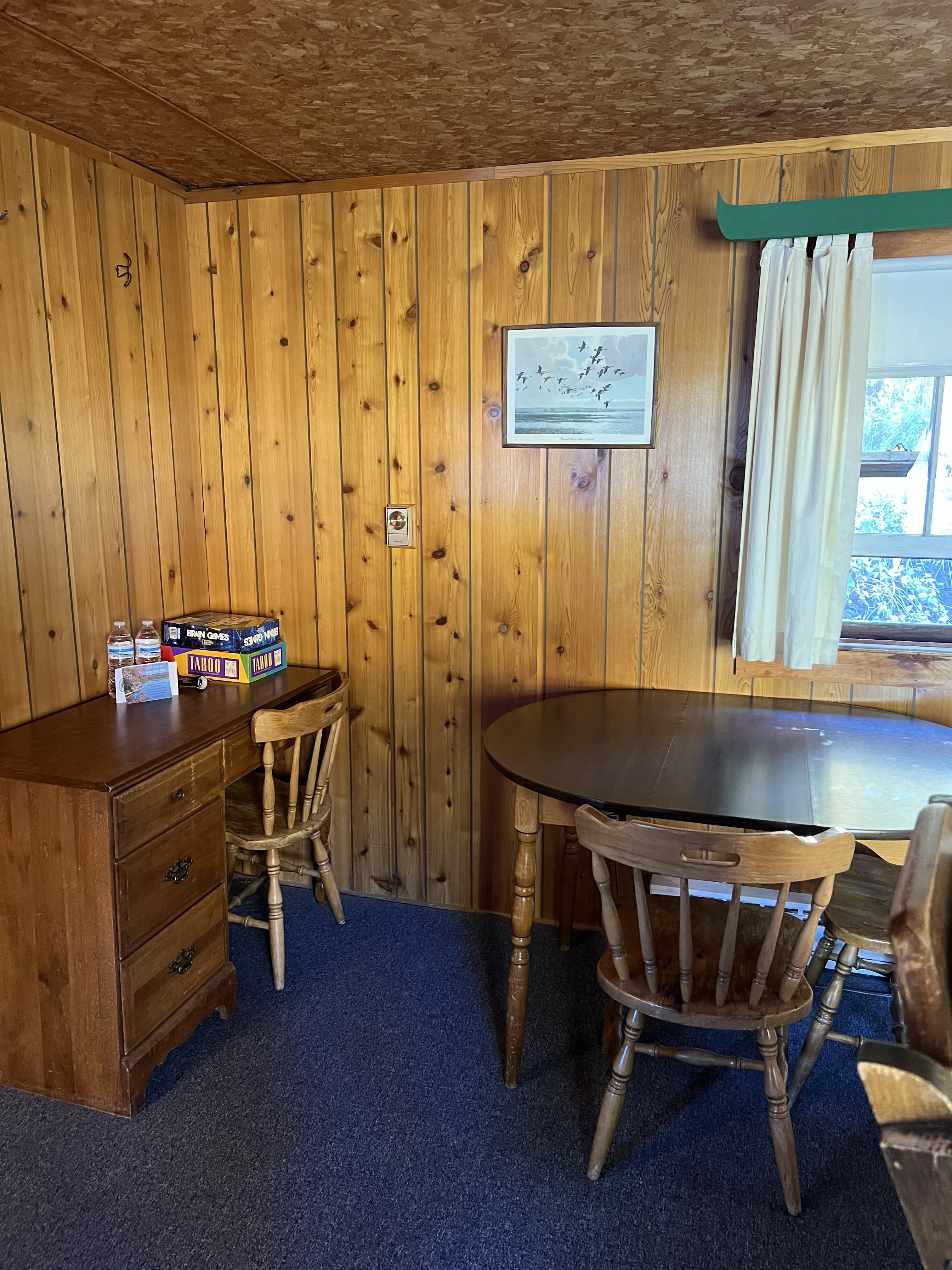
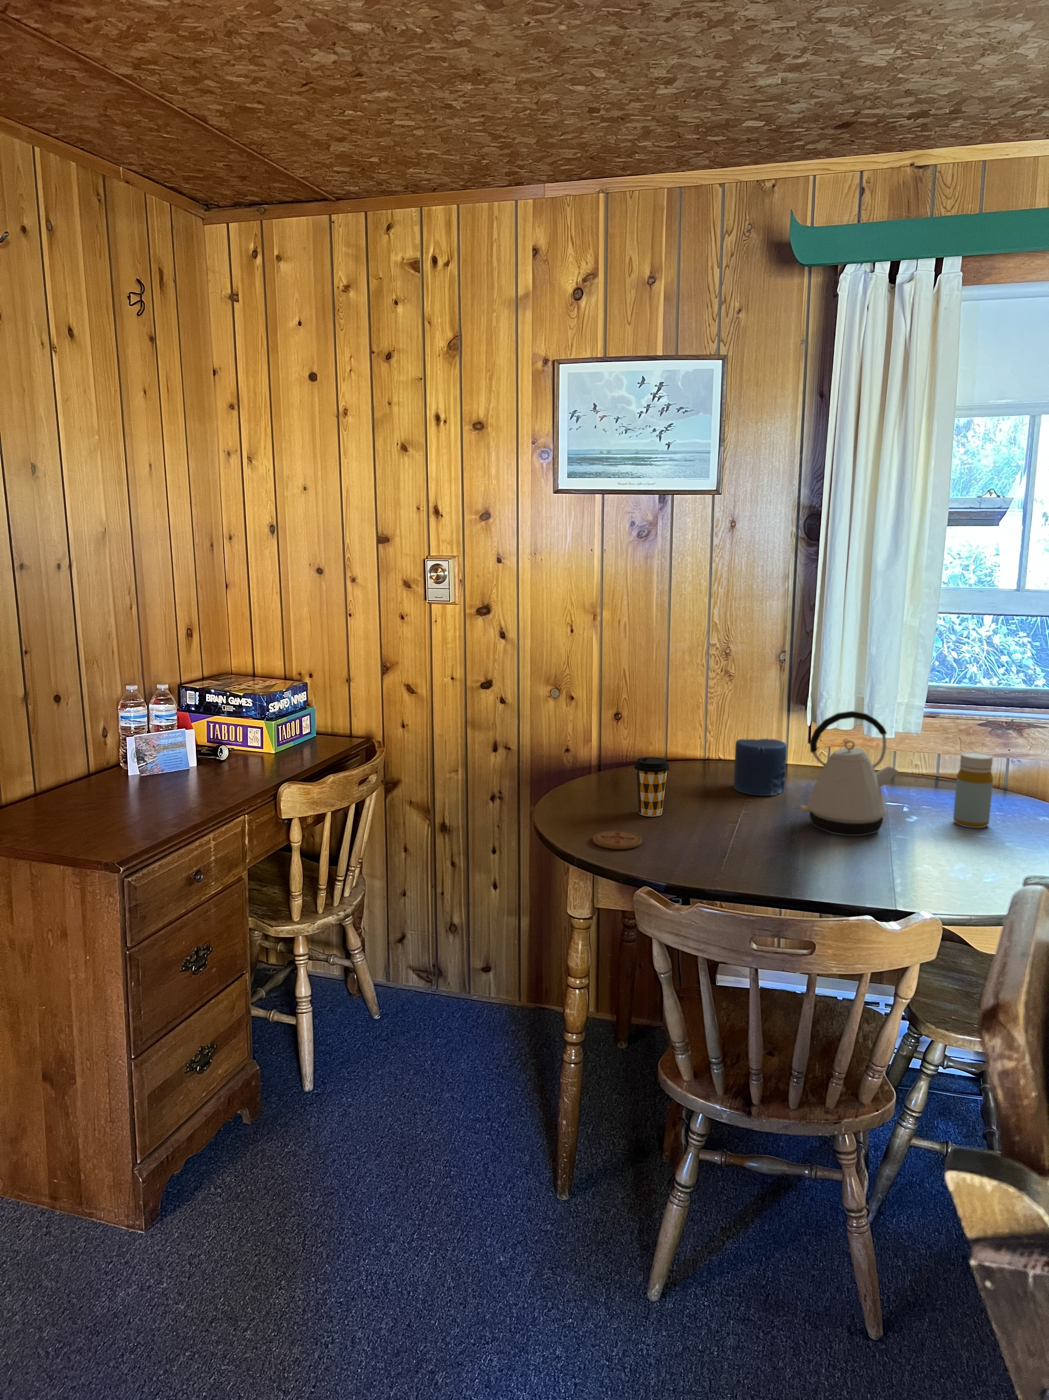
+ bottle (974, 789)
+ coffee cup (651, 787)
+ kettle (851, 769)
+ coaster (617, 840)
+ candle (759, 766)
